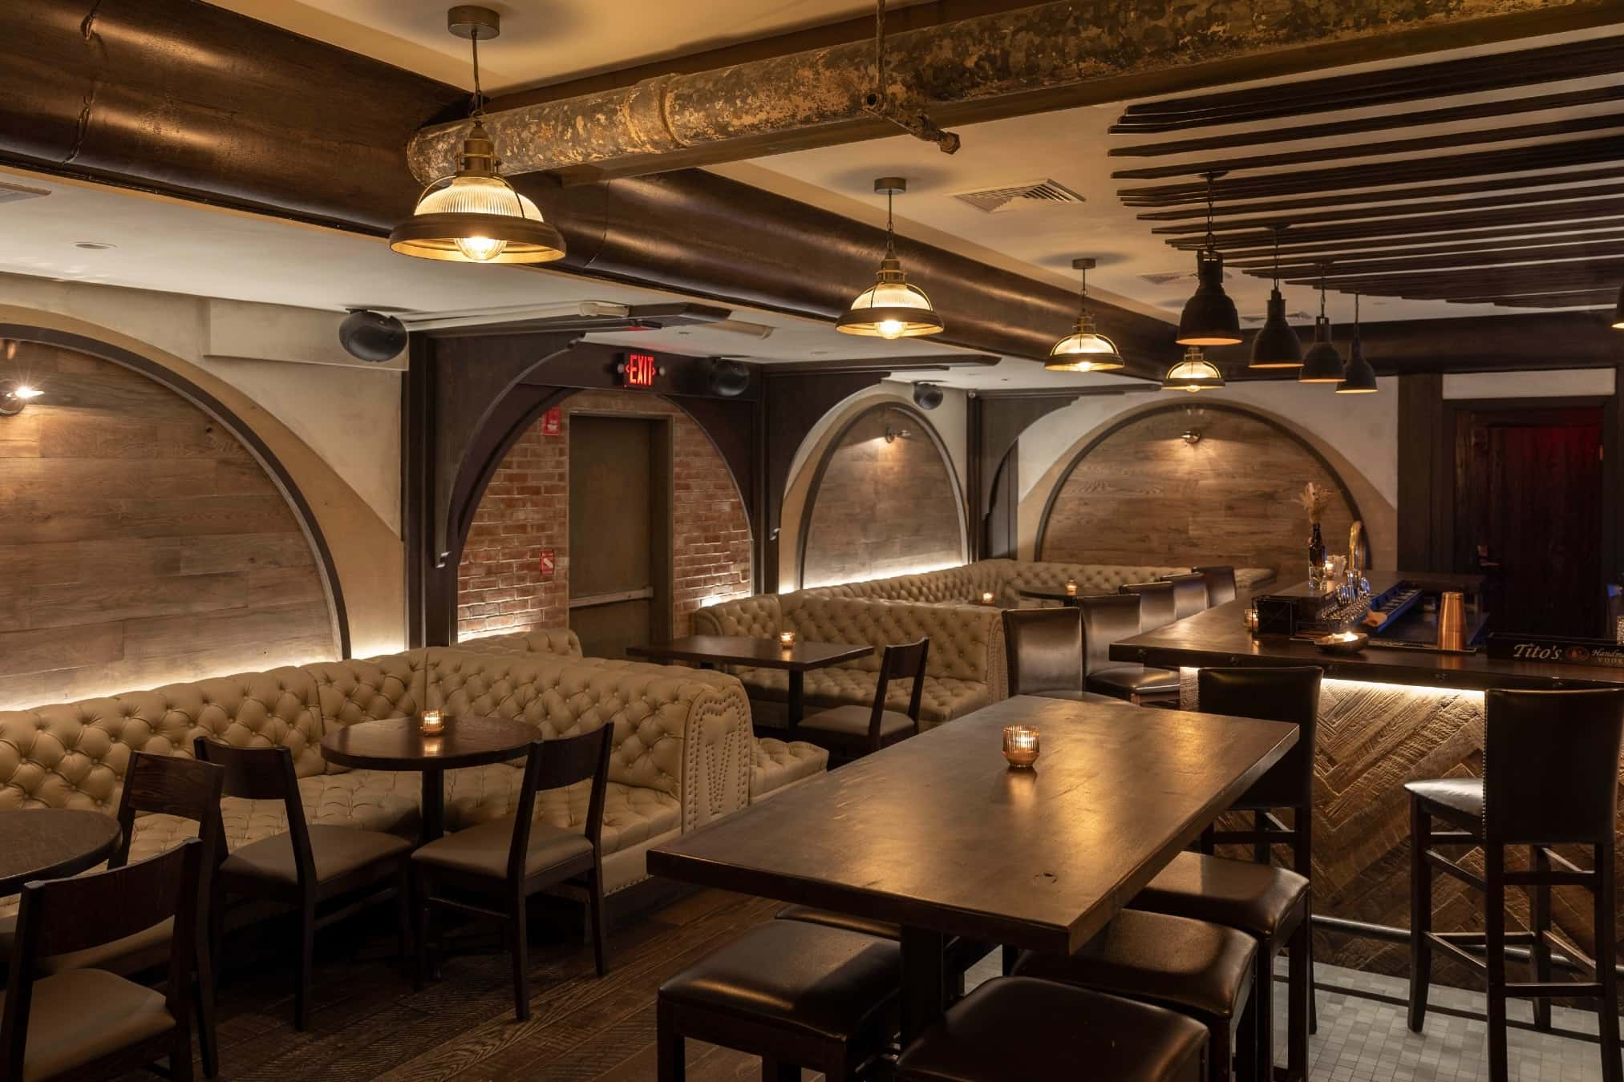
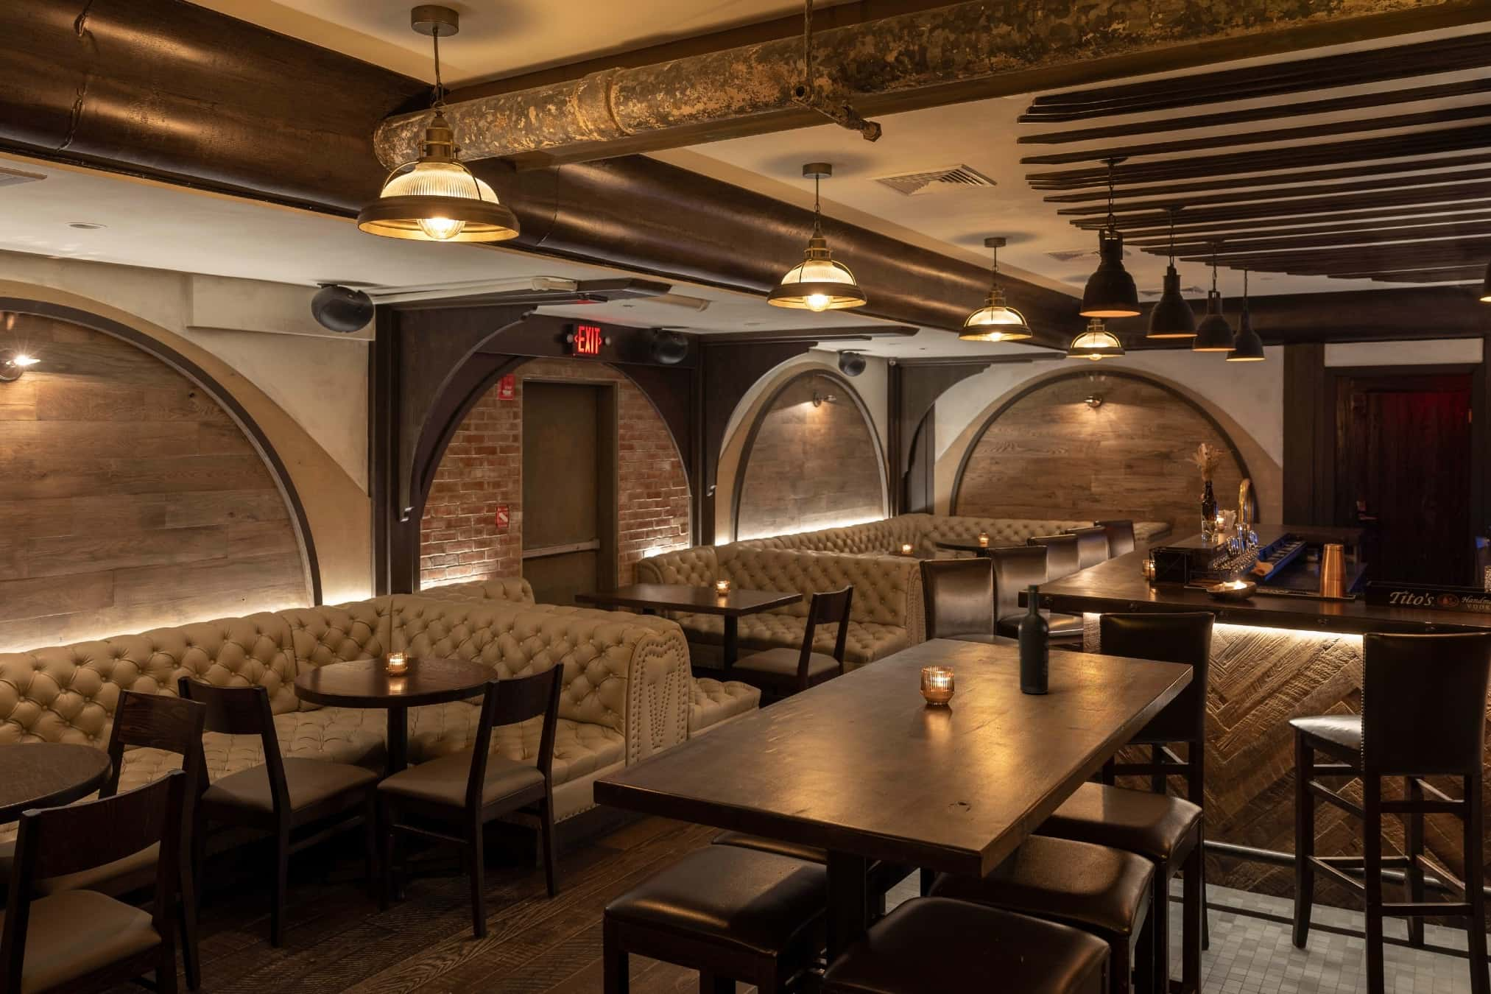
+ wine bottle (1034, 638)
